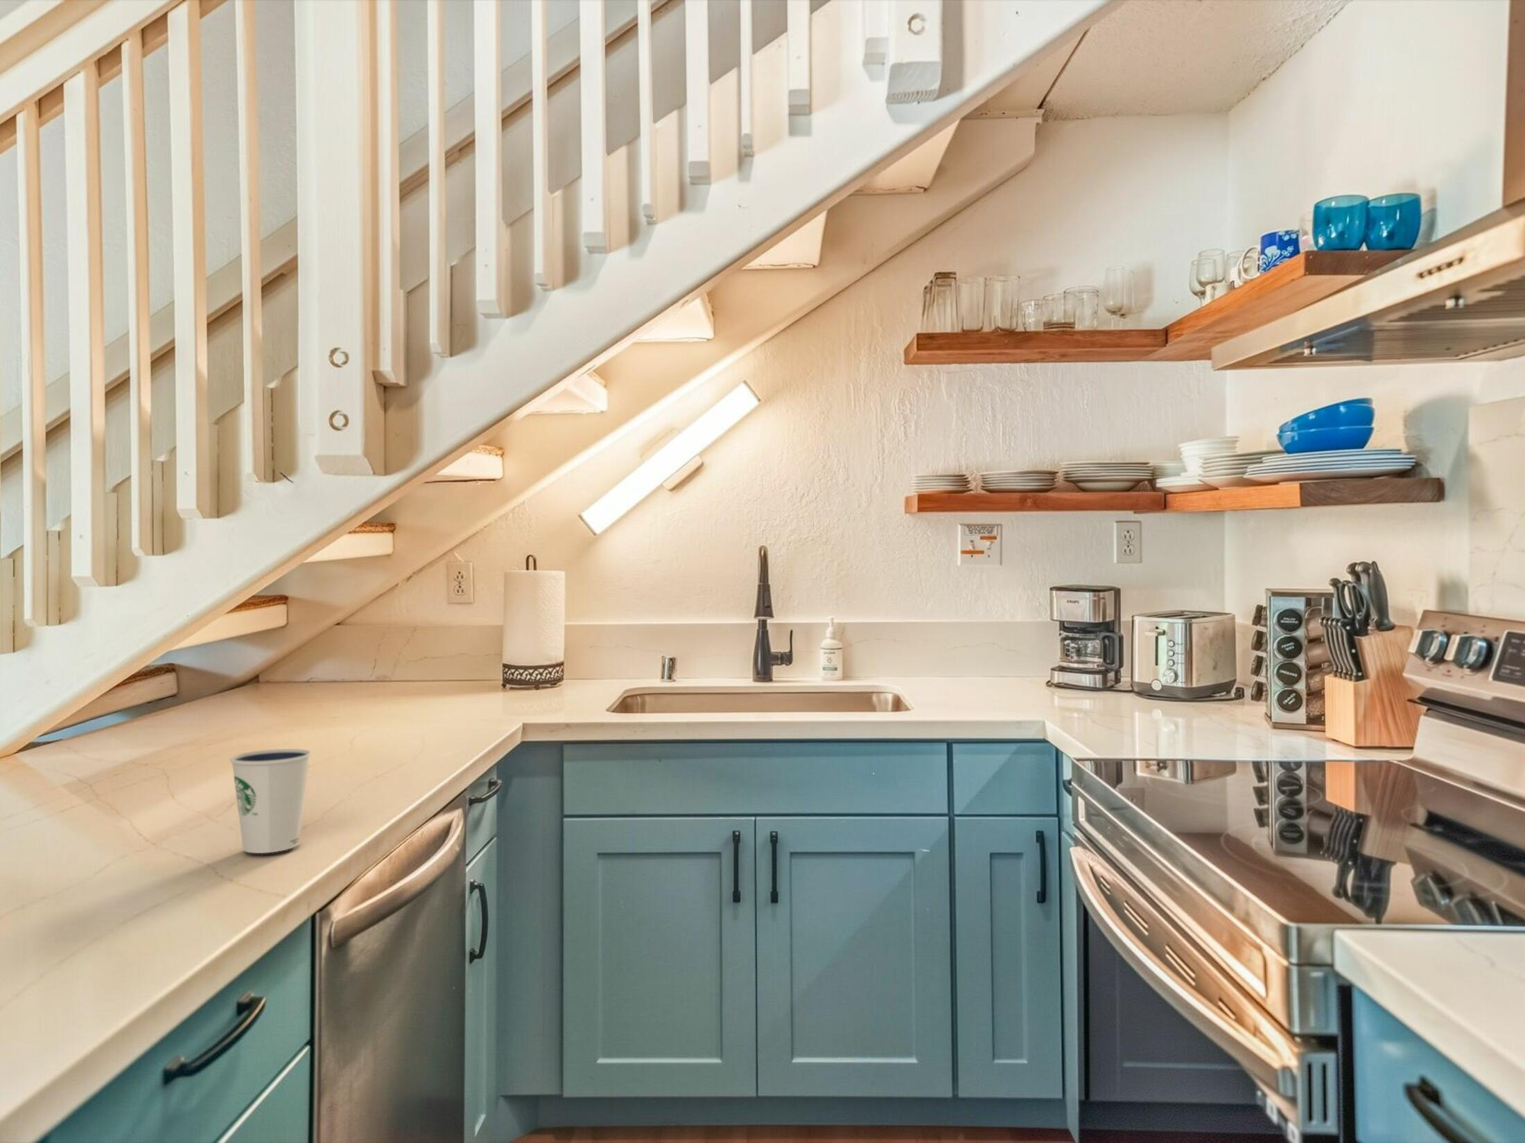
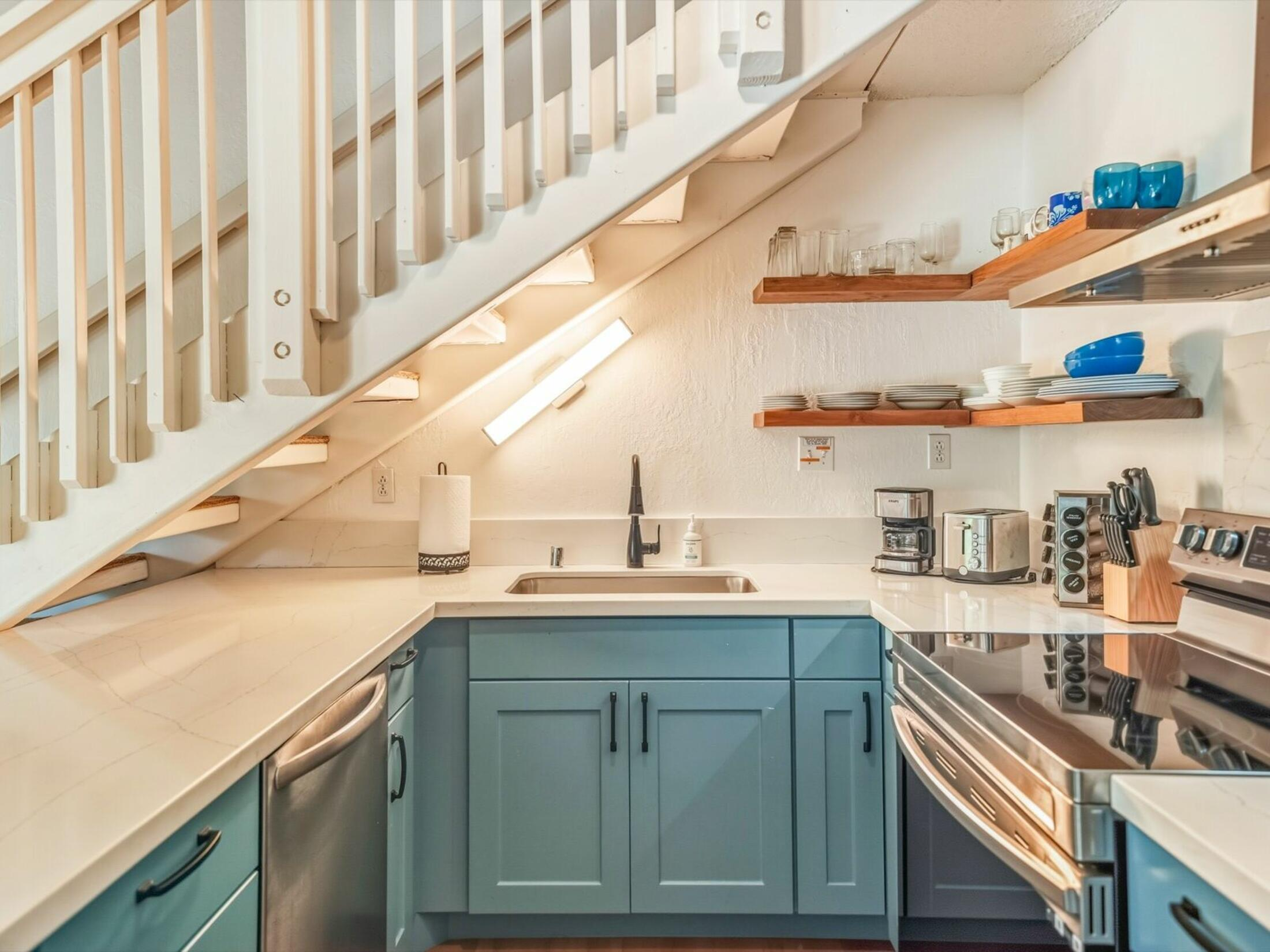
- dixie cup (271, 801)
